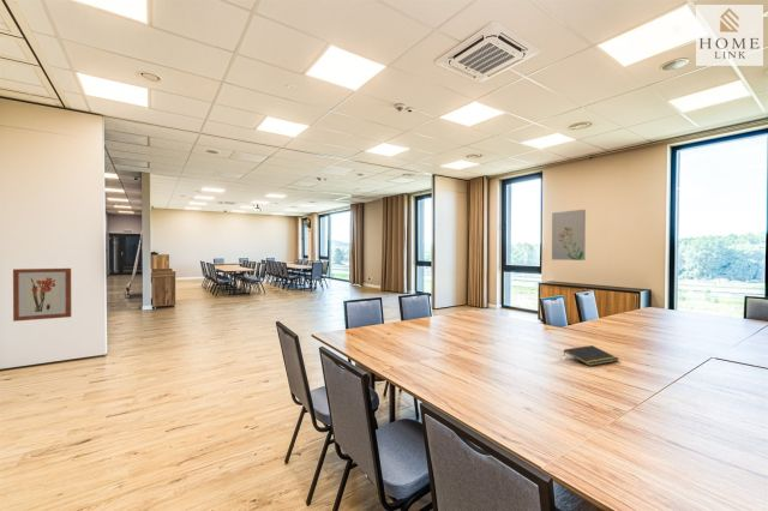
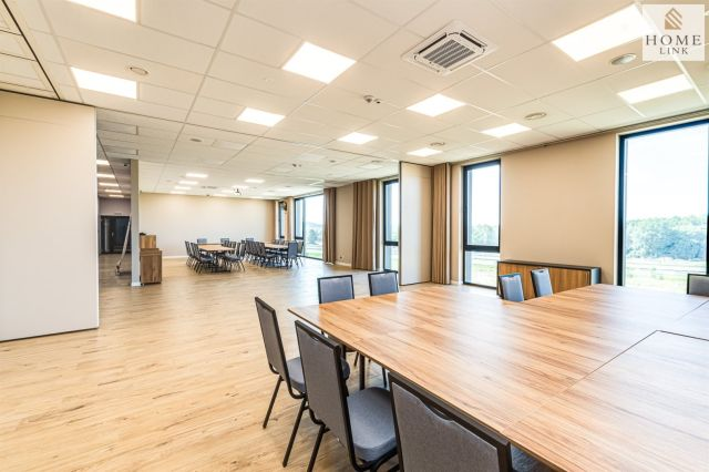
- wall art (43, 293)
- wall art (568, 235)
- notepad (590, 354)
